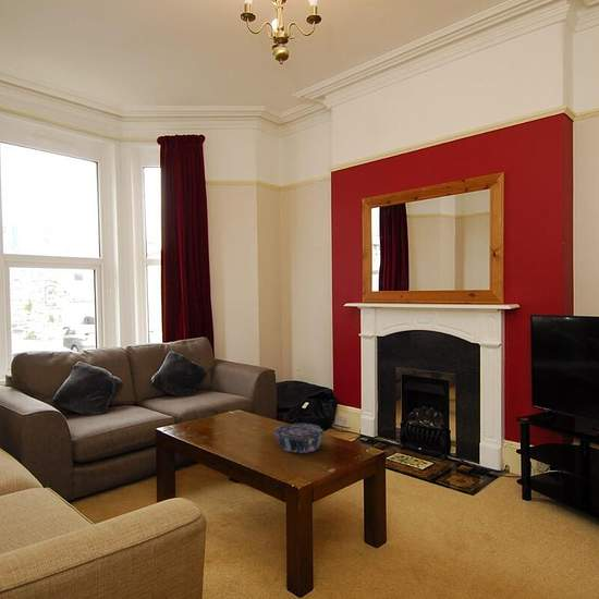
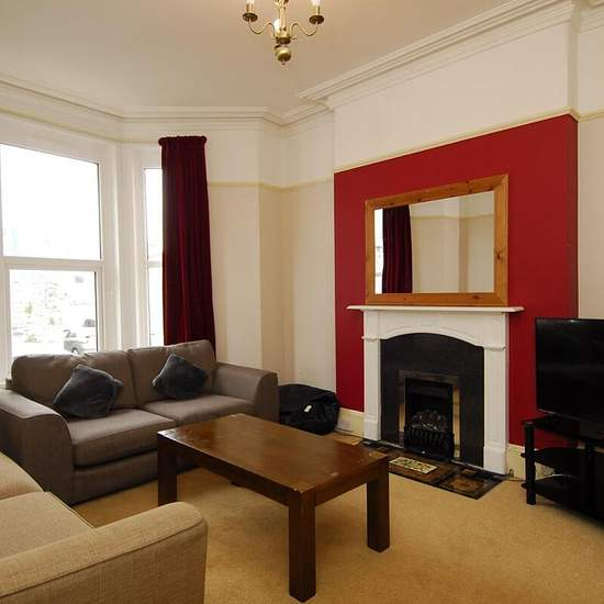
- decorative bowl (300, 438)
